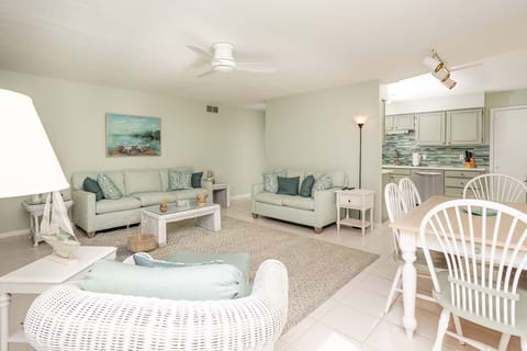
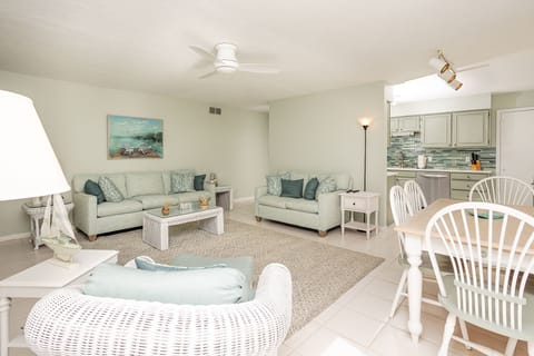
- basket (142, 235)
